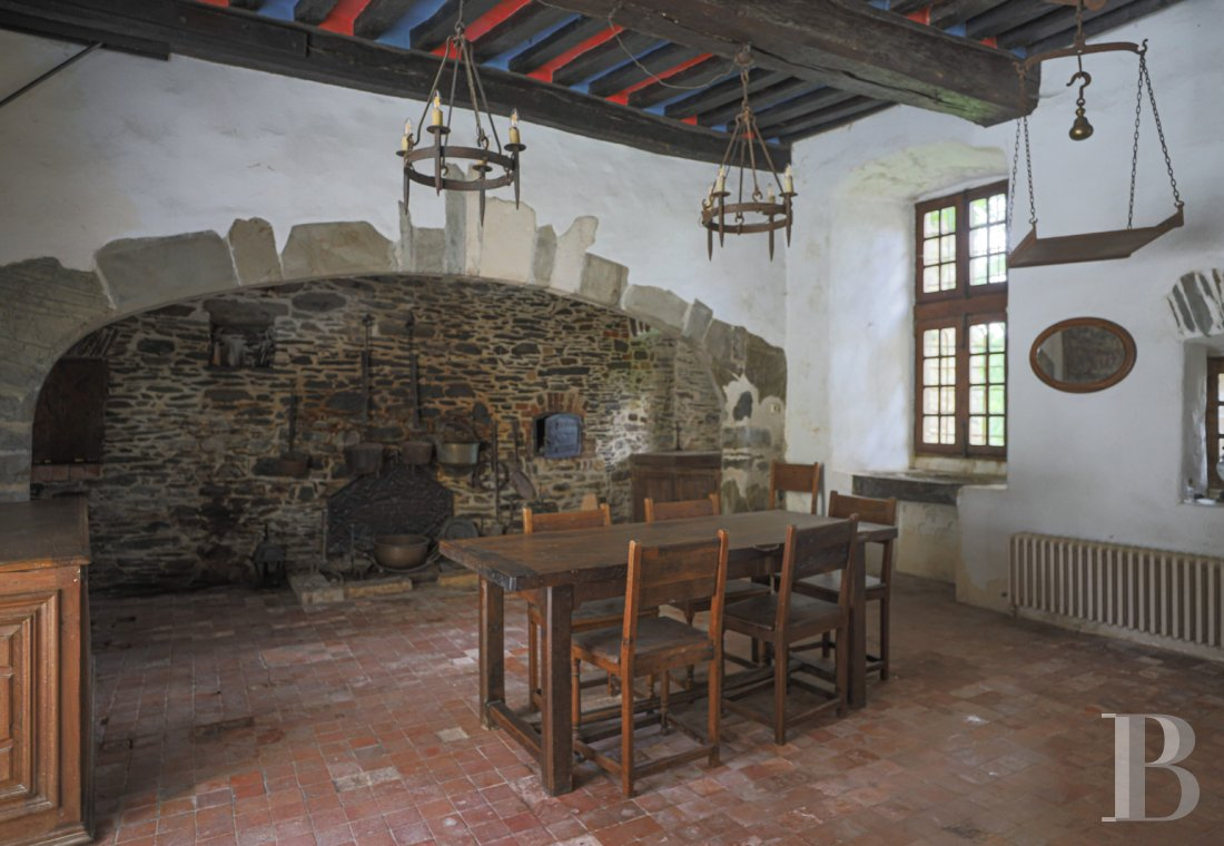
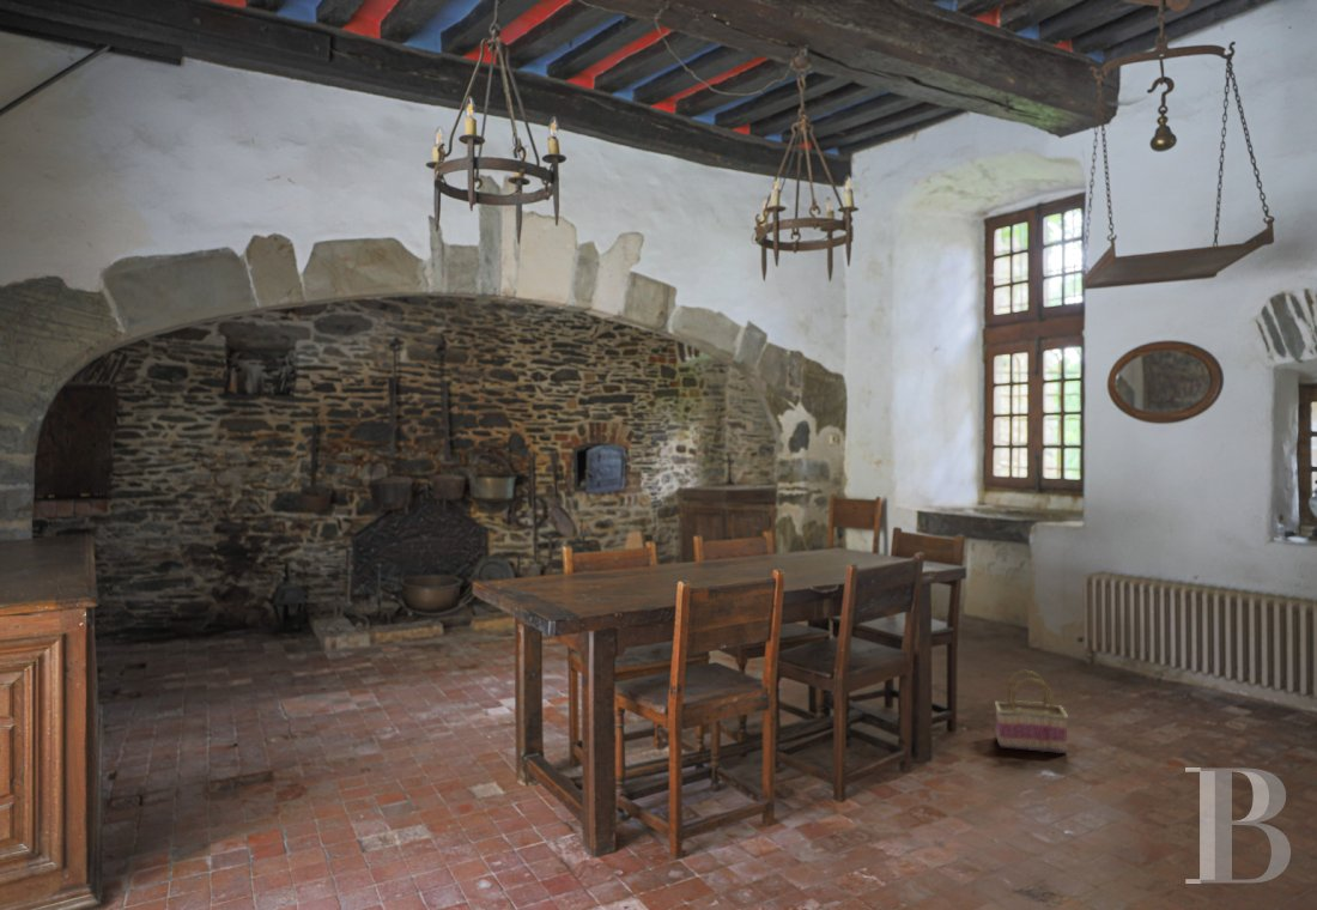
+ basket (1030, 709)
